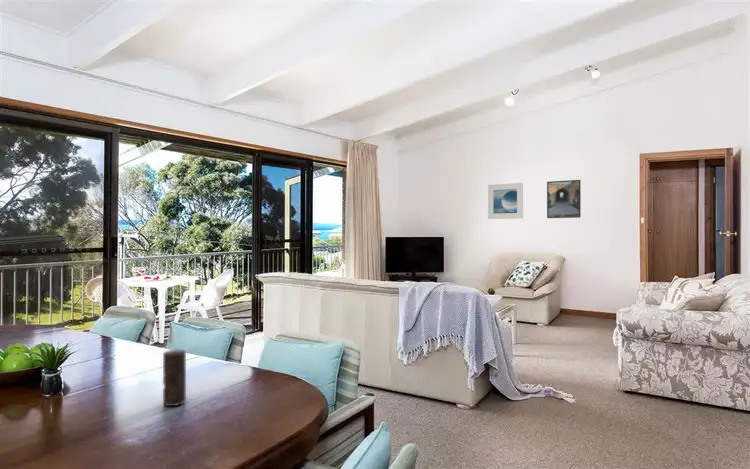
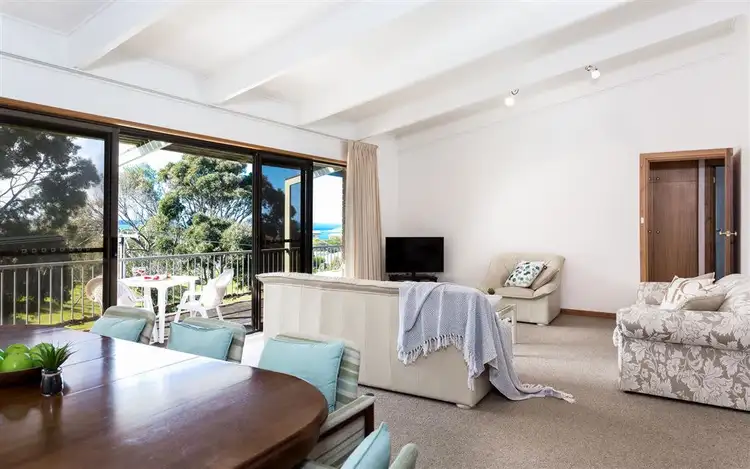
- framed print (505, 201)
- candle (174, 377)
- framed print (563, 199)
